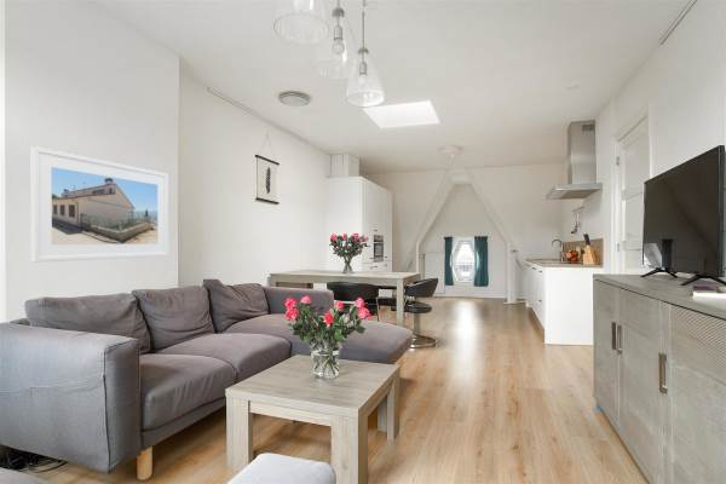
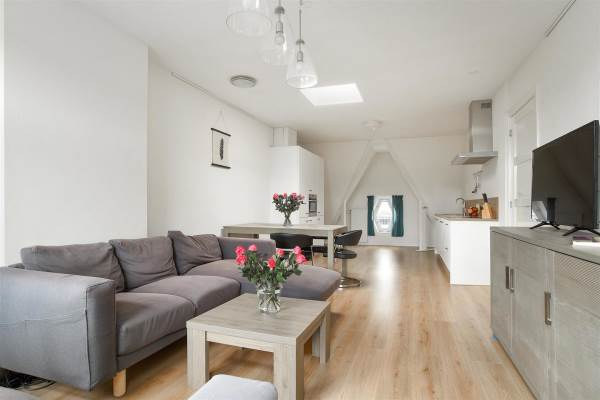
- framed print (110, 211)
